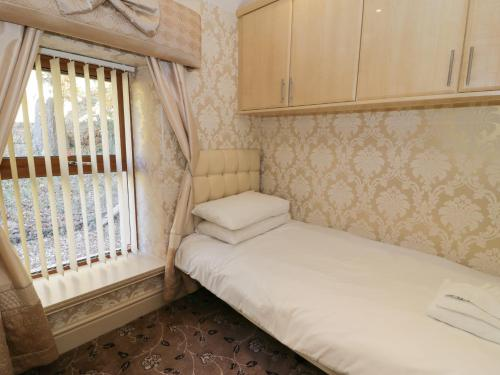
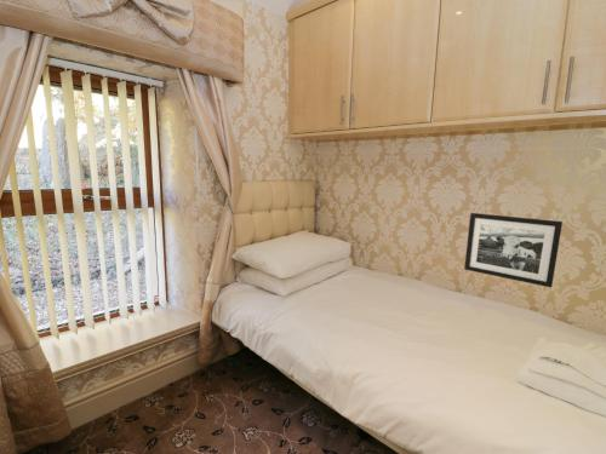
+ picture frame (508, 247)
